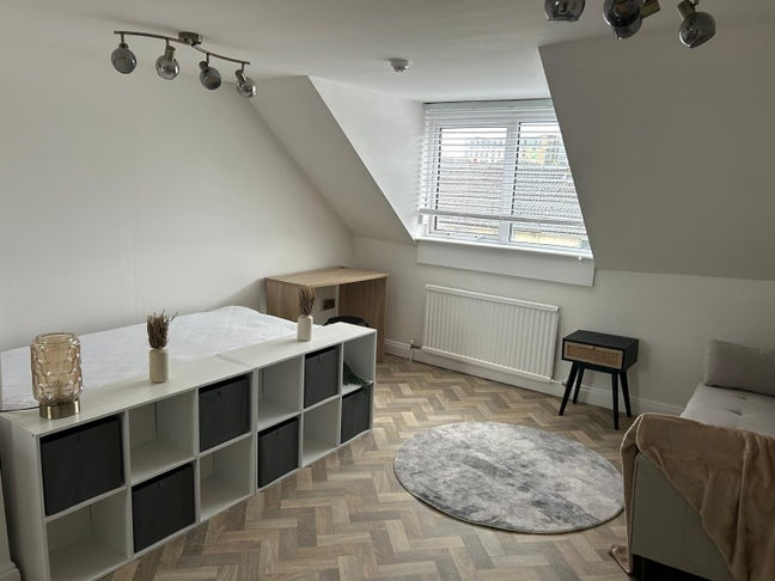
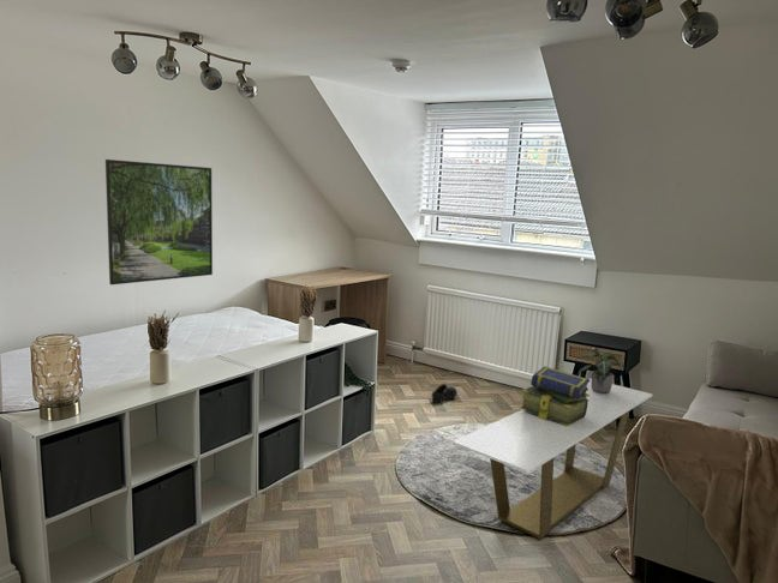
+ coffee table (565, 458)
+ shoe (443, 391)
+ stack of books (557, 393)
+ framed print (163, 222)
+ potted plant (600, 372)
